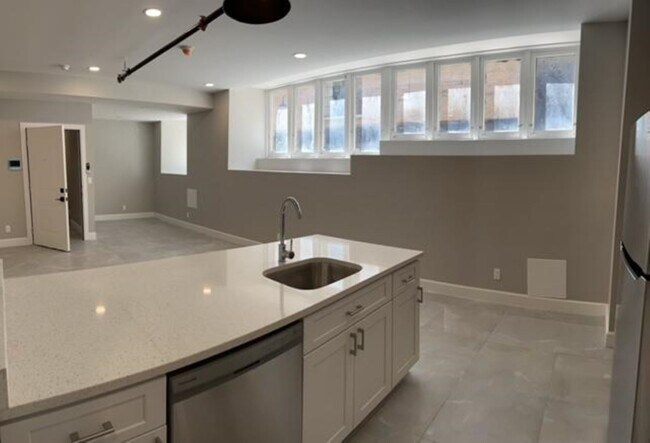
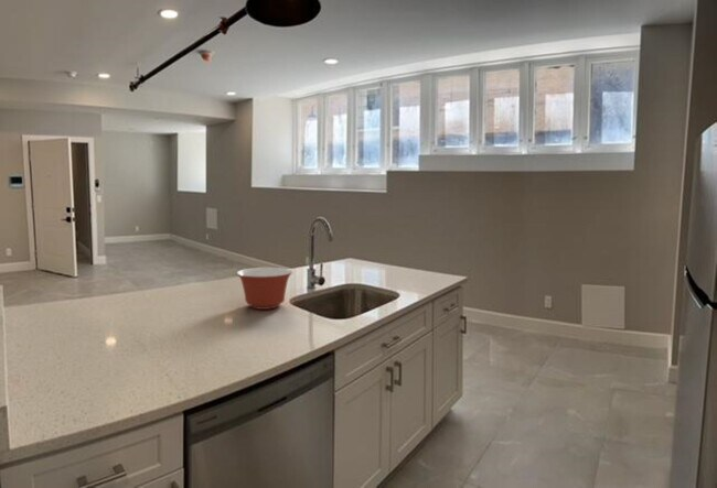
+ mixing bowl (265, 289)
